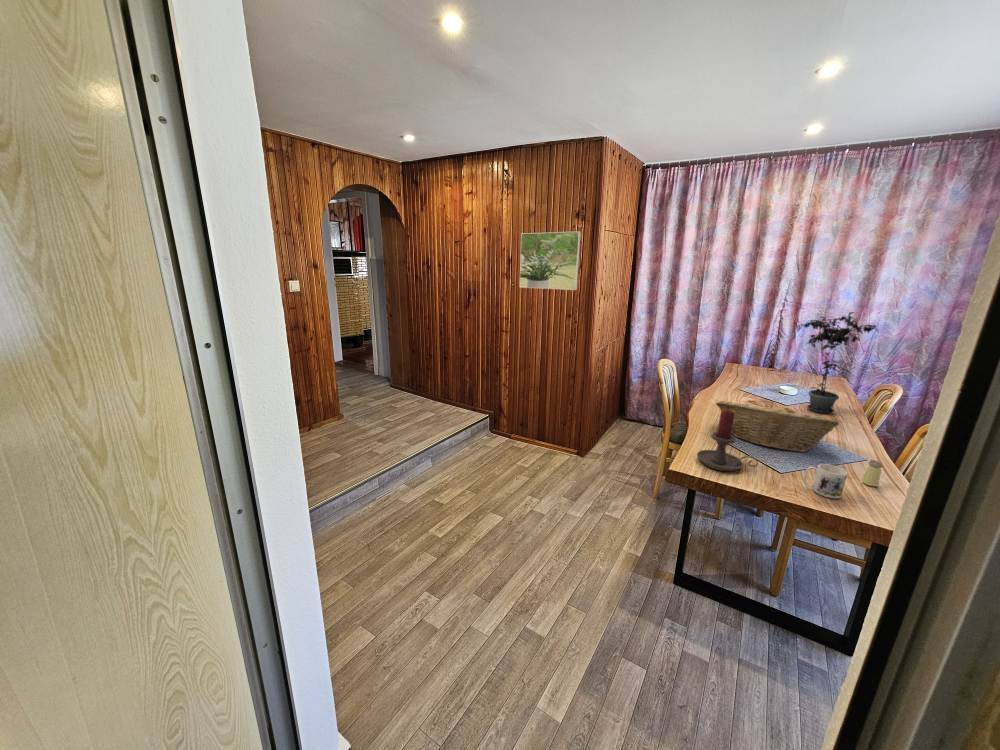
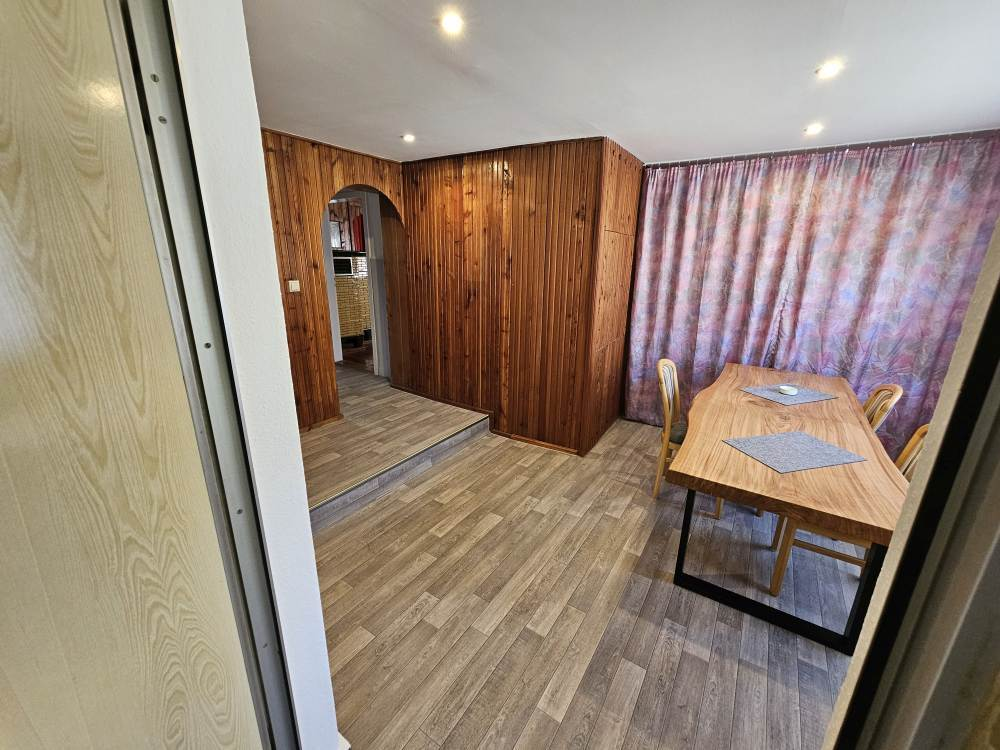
- candle holder (730, 438)
- potted plant (829, 362)
- fruit basket (771, 420)
- mug (823, 479)
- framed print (548, 261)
- saltshaker (872, 472)
